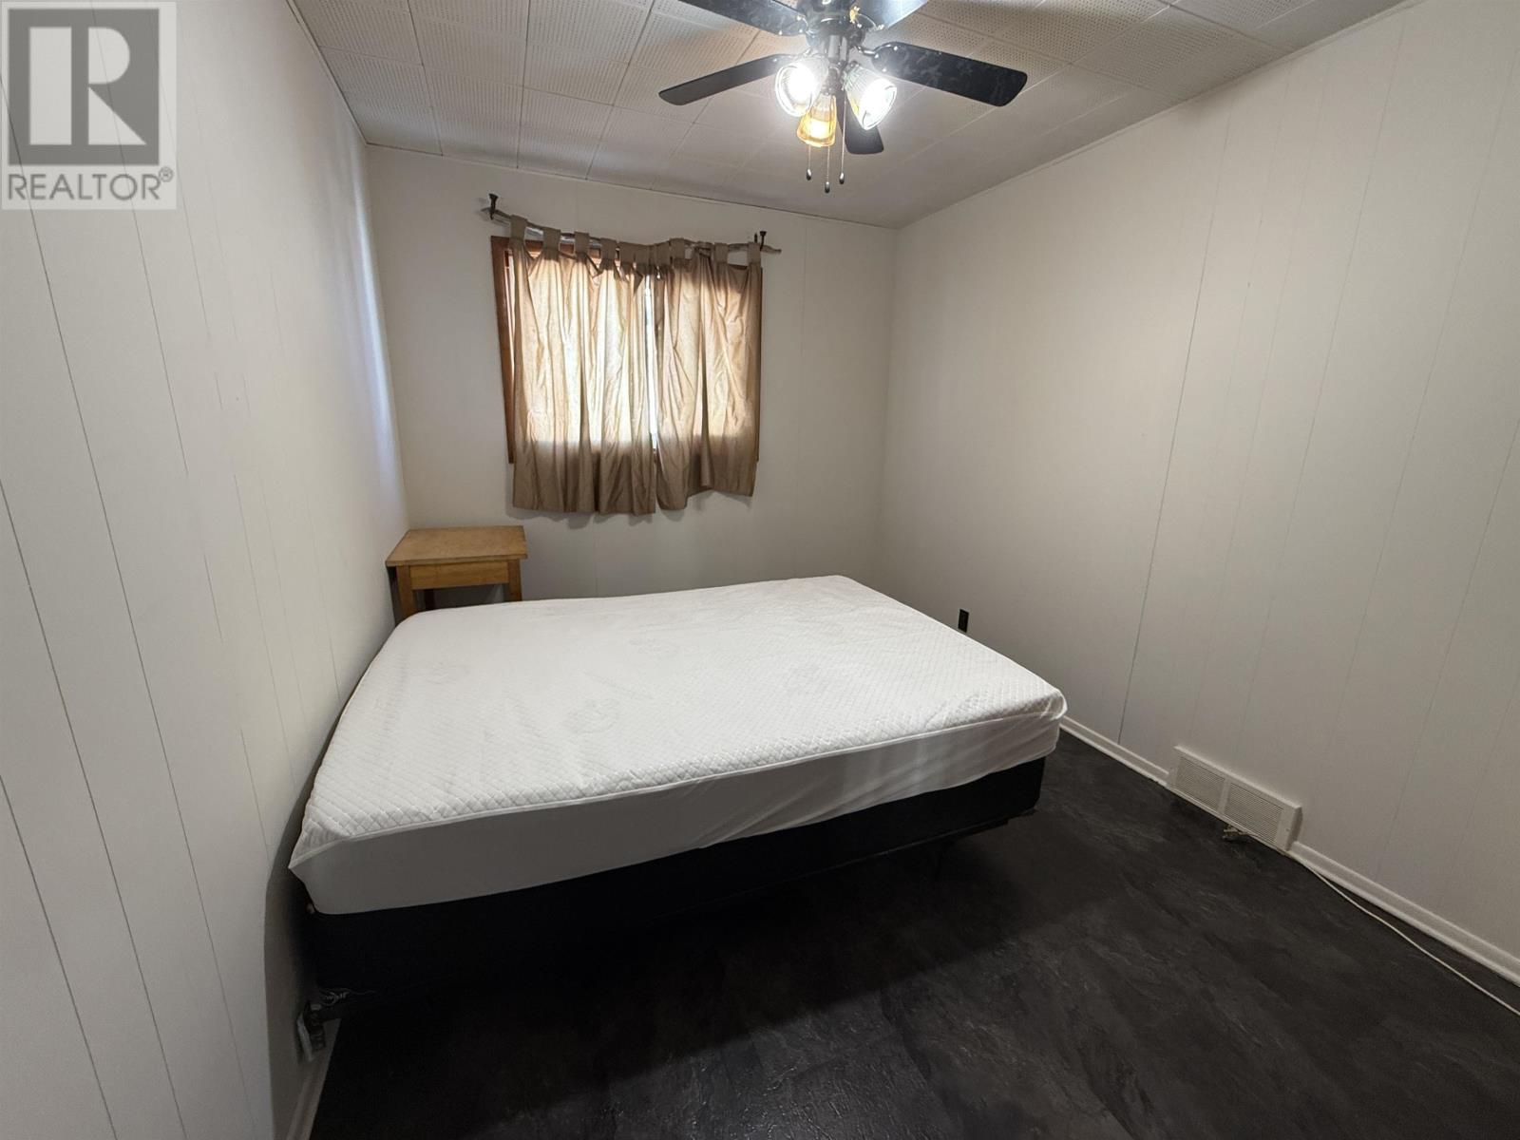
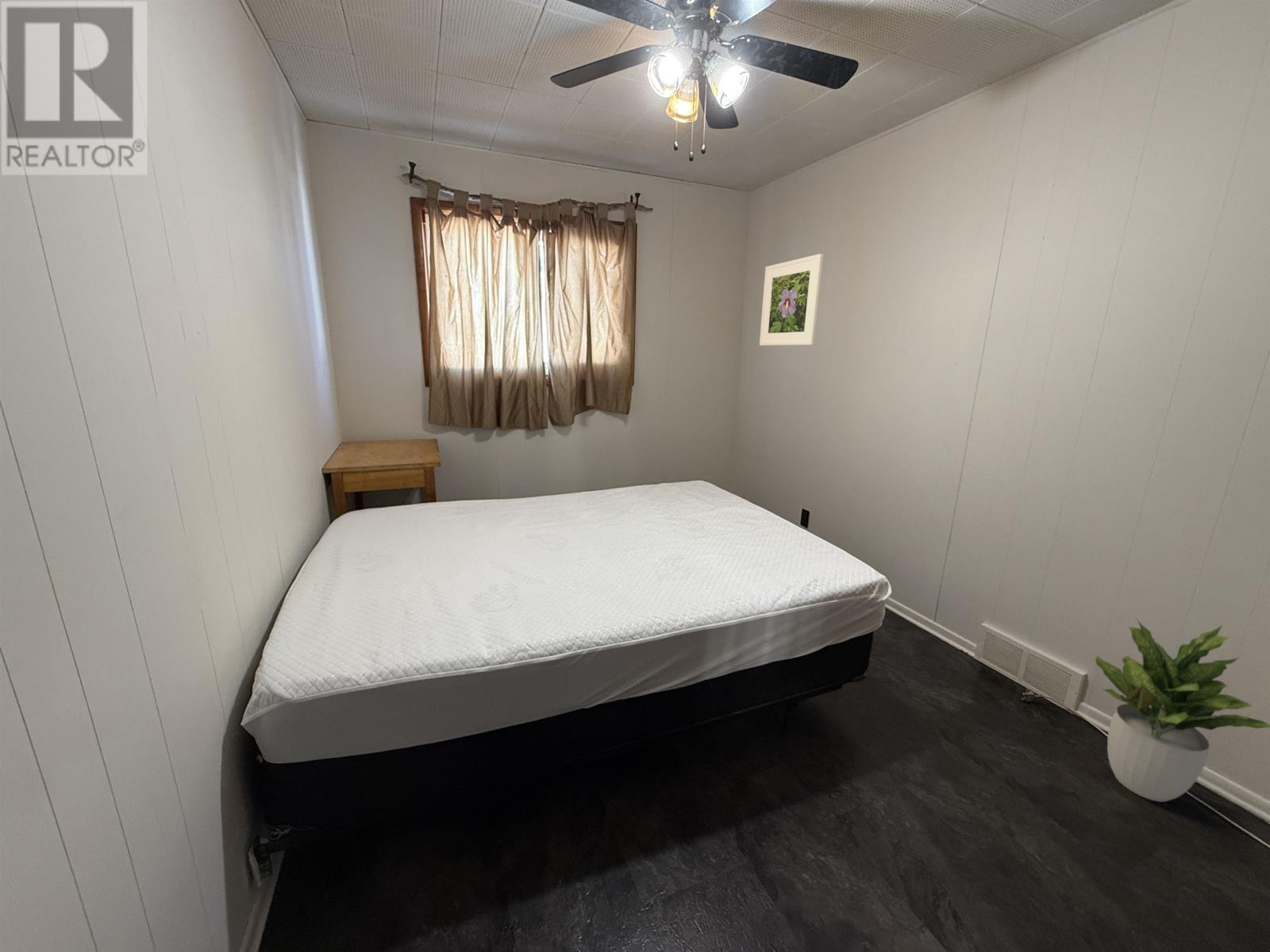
+ potted plant (1161, 705)
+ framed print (788, 304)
